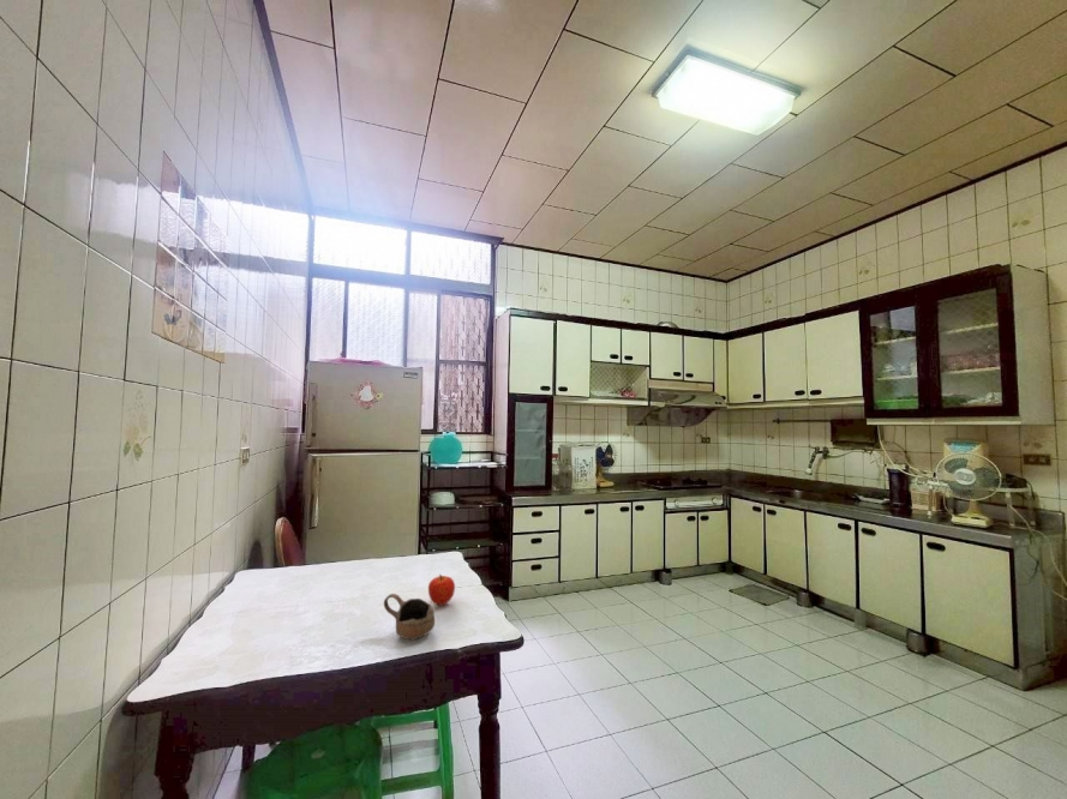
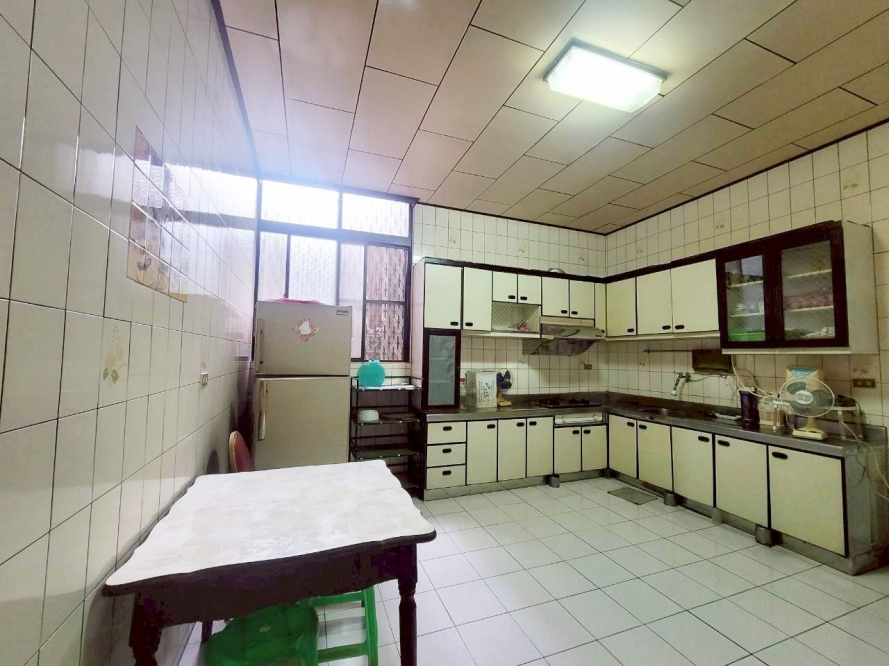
- fruit (440, 589)
- cup (412, 613)
